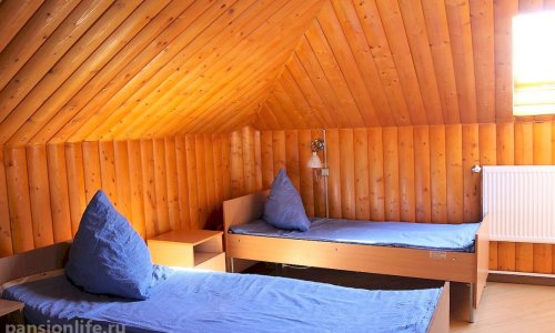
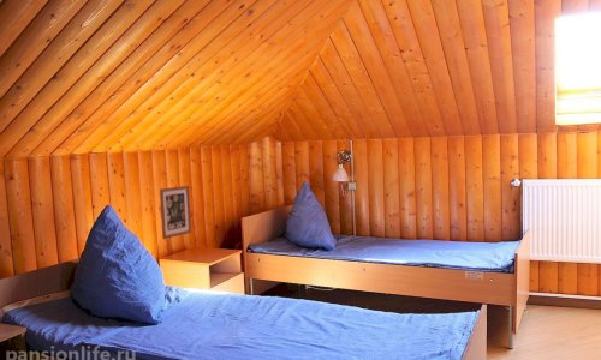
+ wall art (175, 211)
